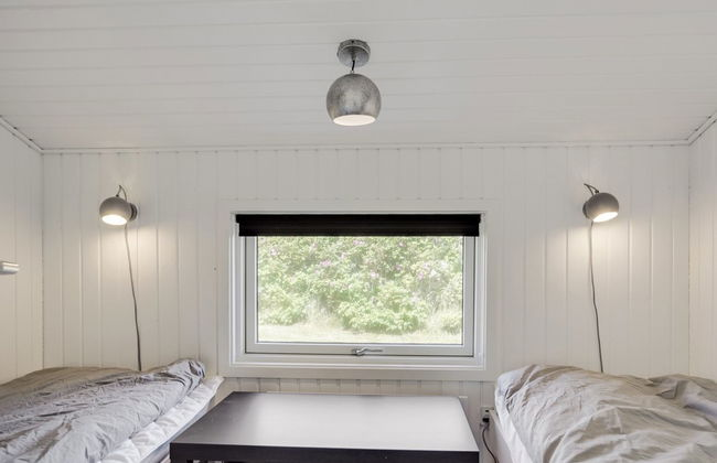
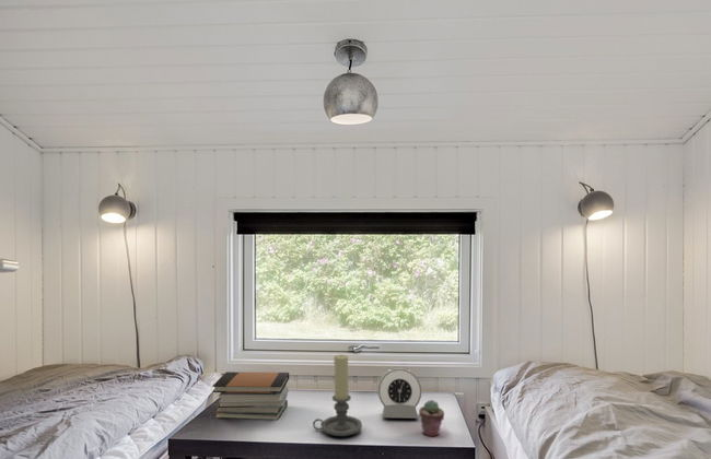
+ alarm clock (399, 392)
+ book stack (253, 395)
+ potted succulent (431, 416)
+ candle holder (337, 392)
